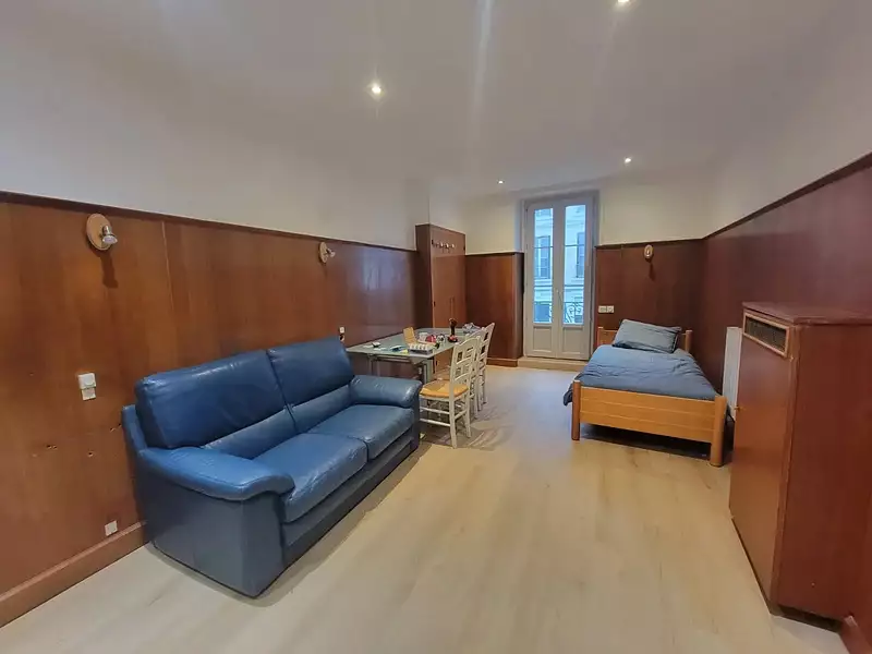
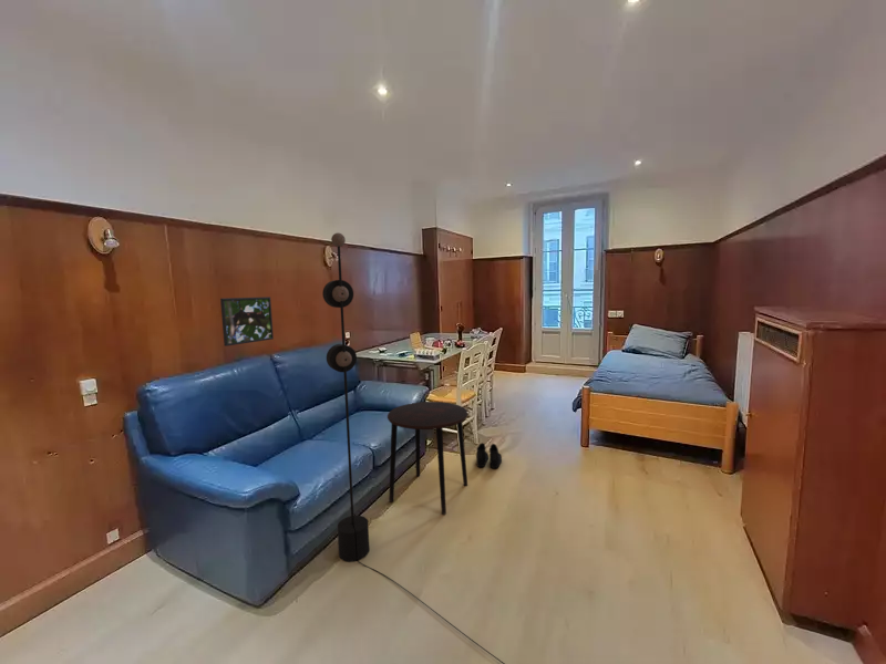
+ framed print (248, 320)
+ boots (490, 452)
+ floor lamp (349, 430)
+ side table (437, 453)
